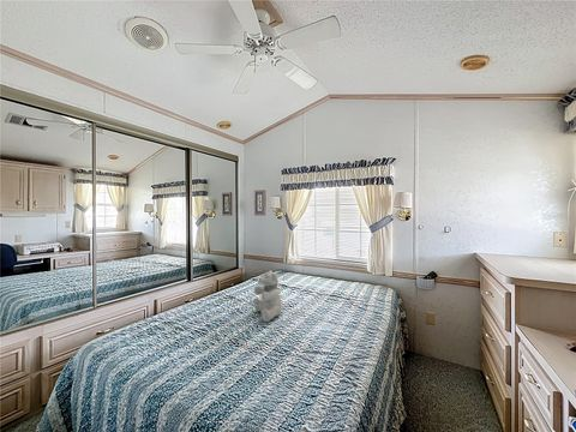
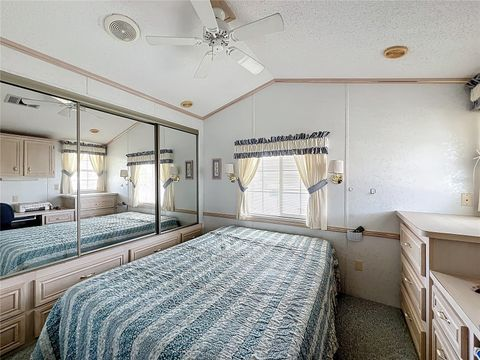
- teddy bear (264, 294)
